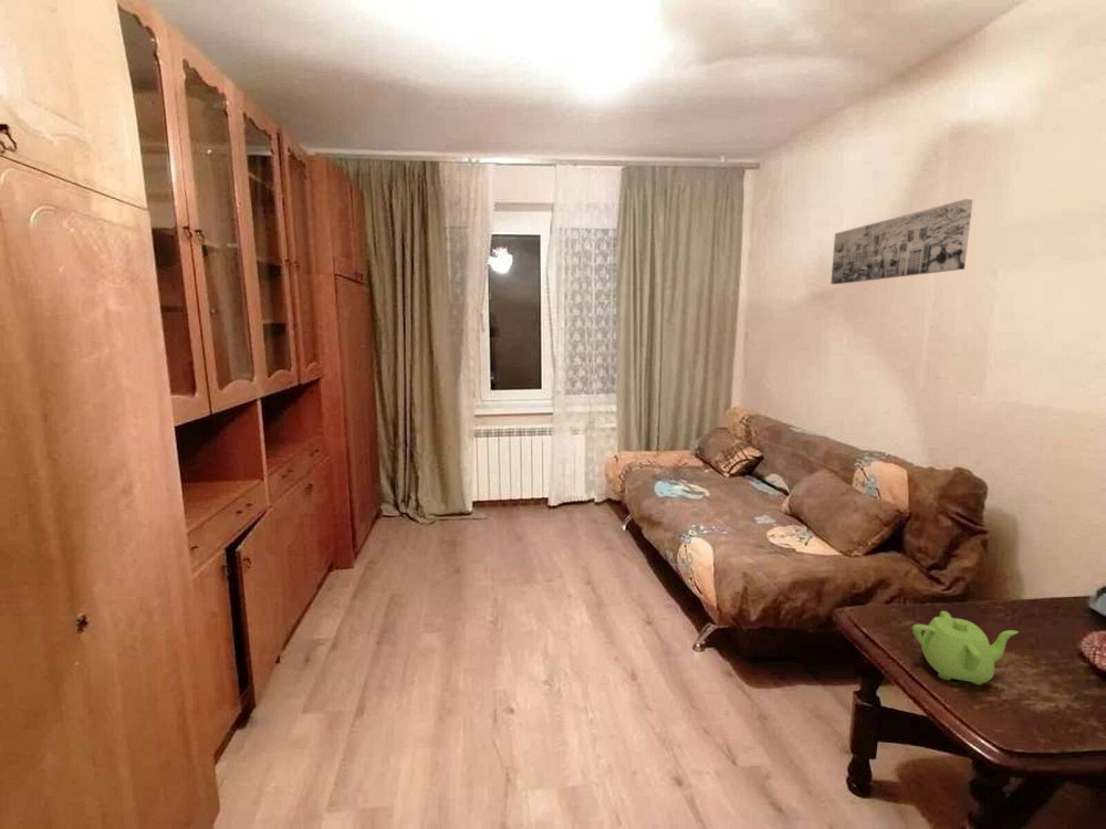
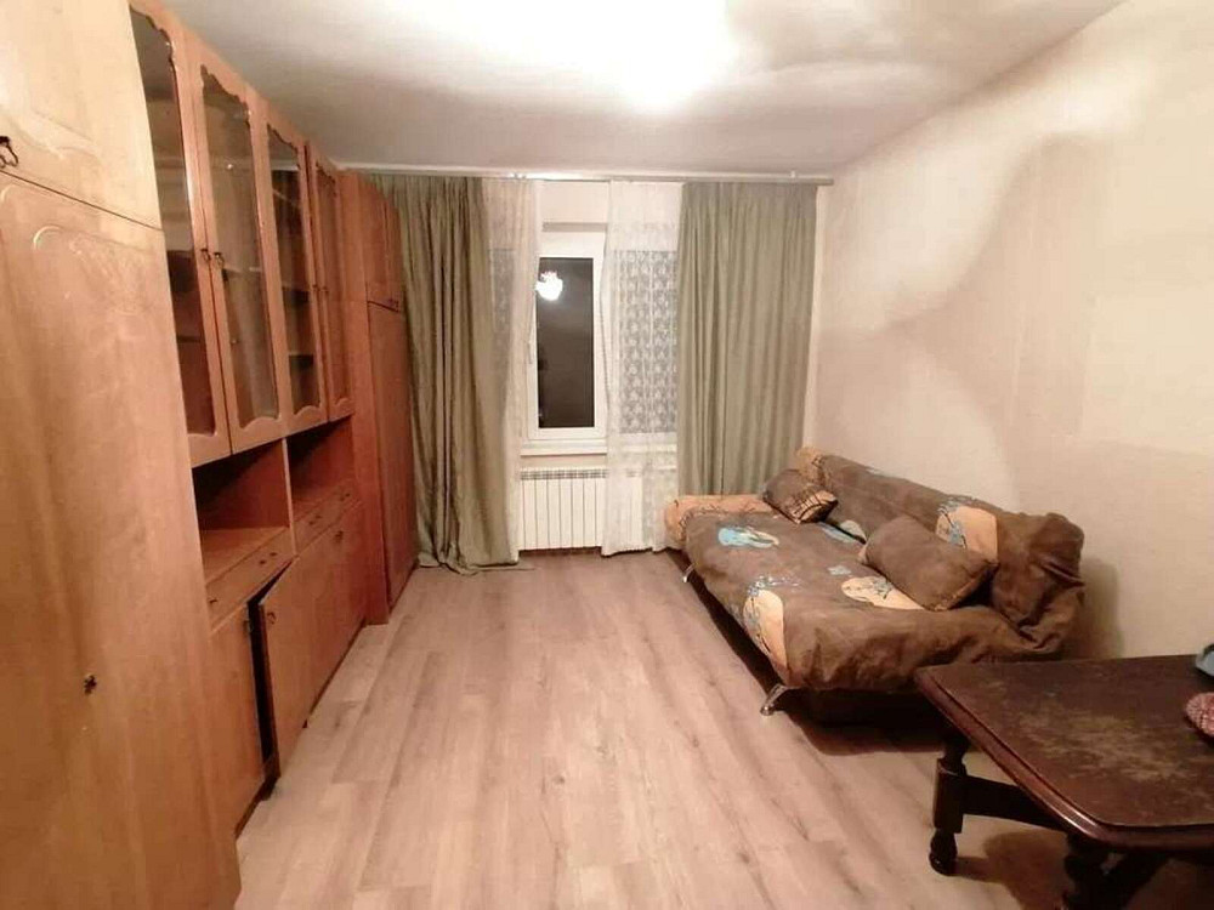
- teapot (961, 647)
- wall art (890, 249)
